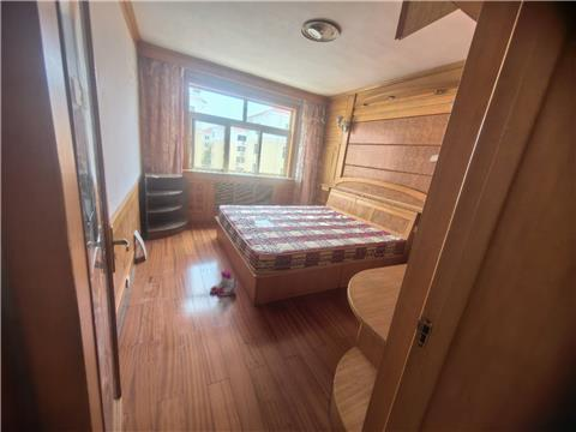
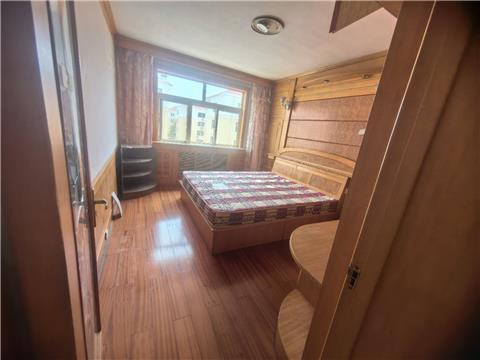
- boots (224, 281)
